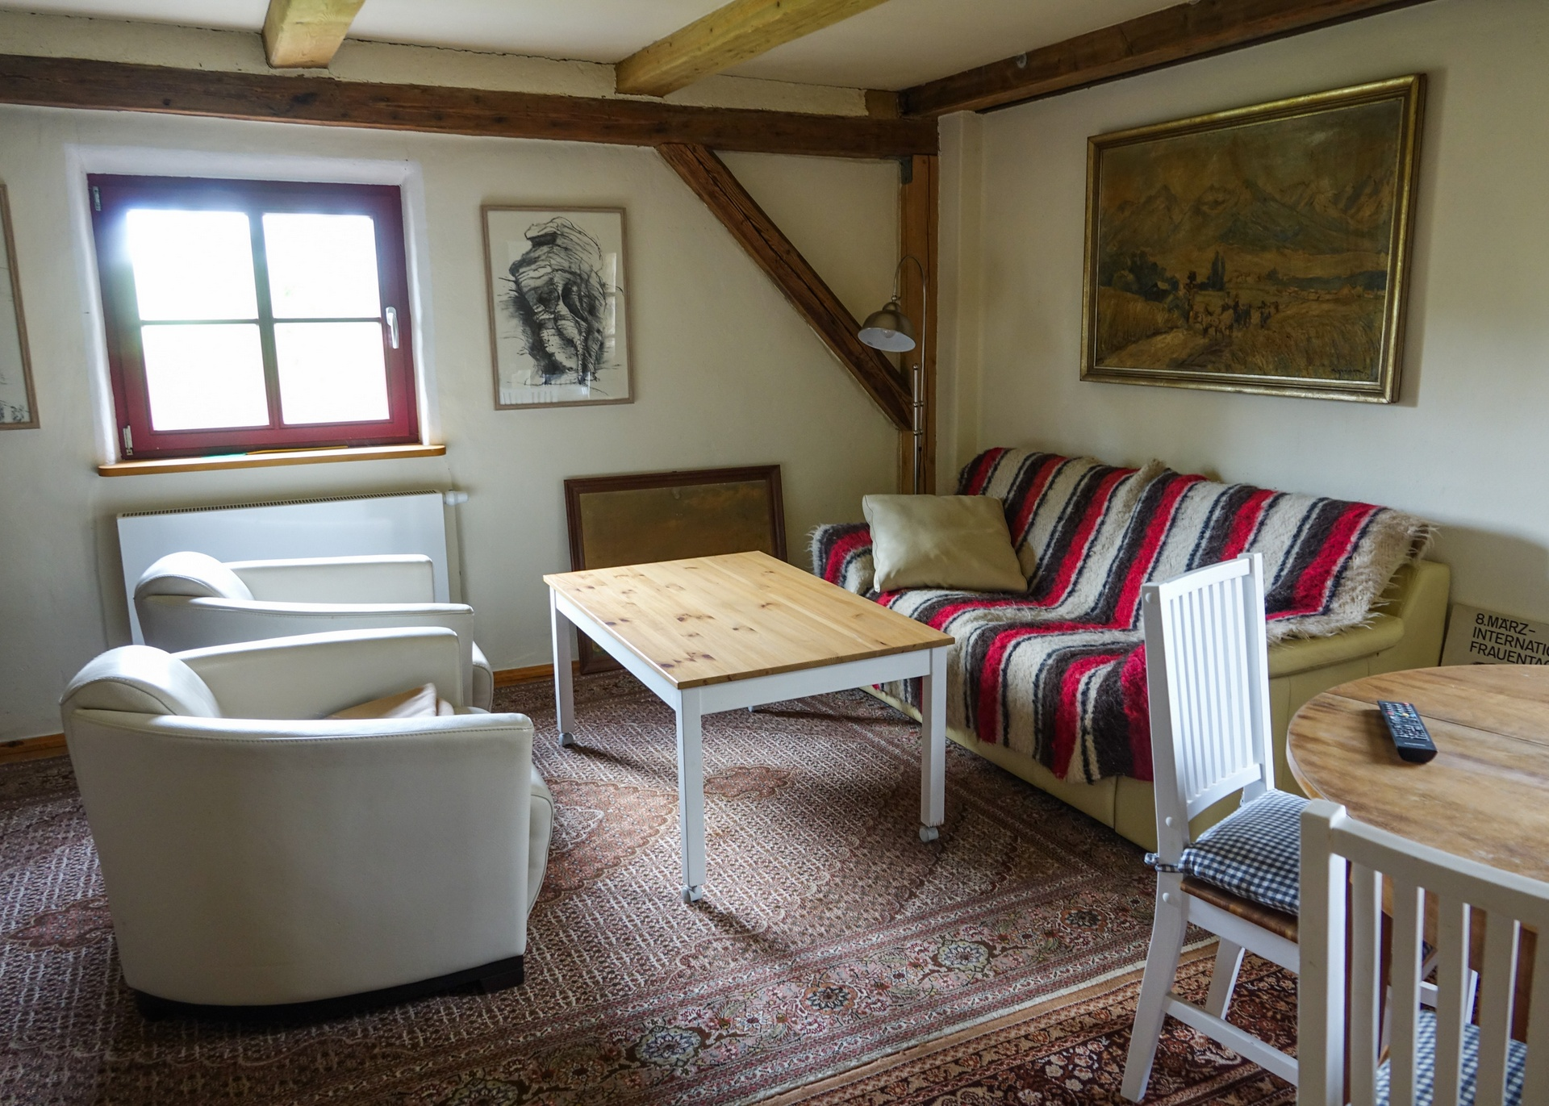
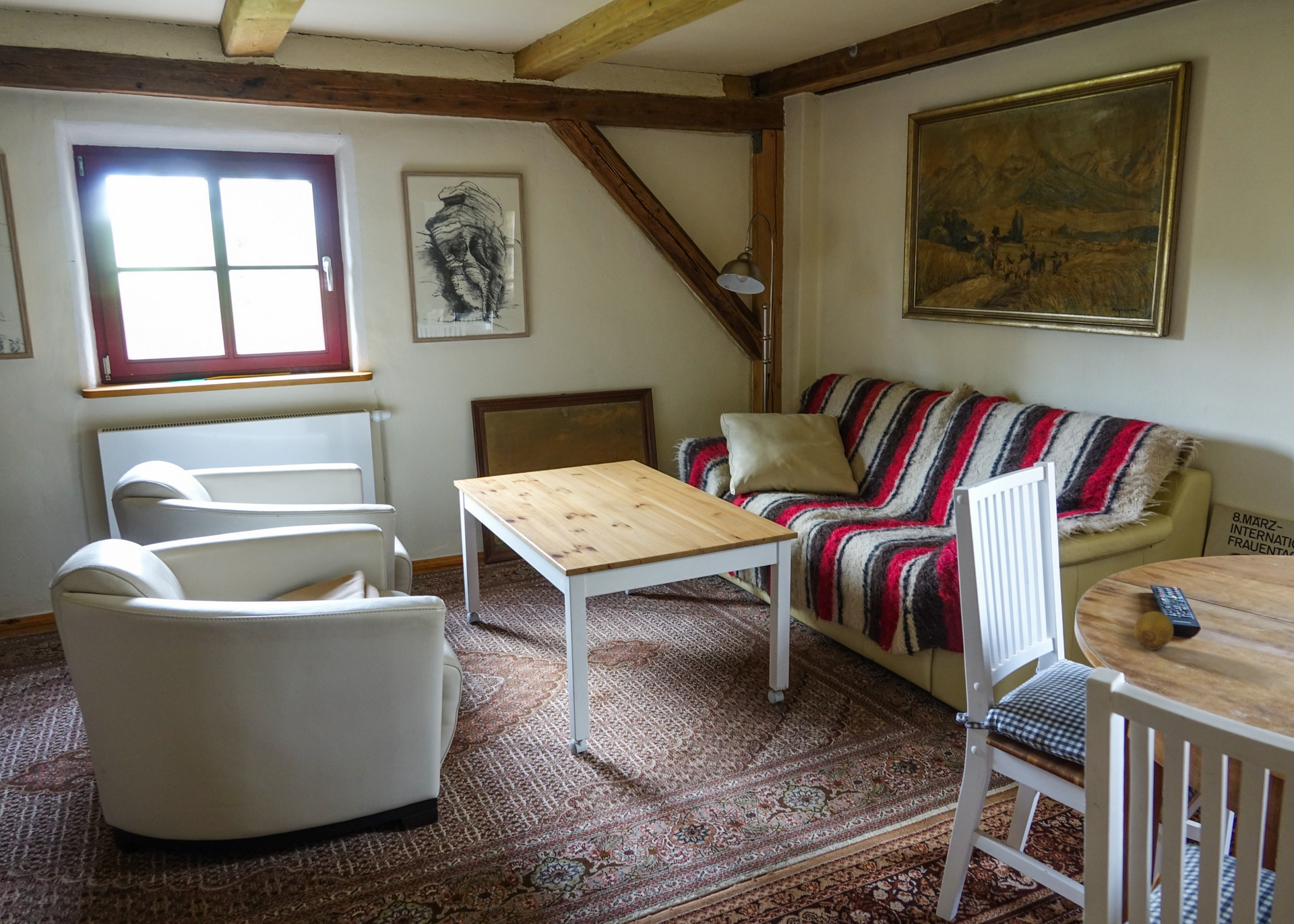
+ fruit (1153, 629)
